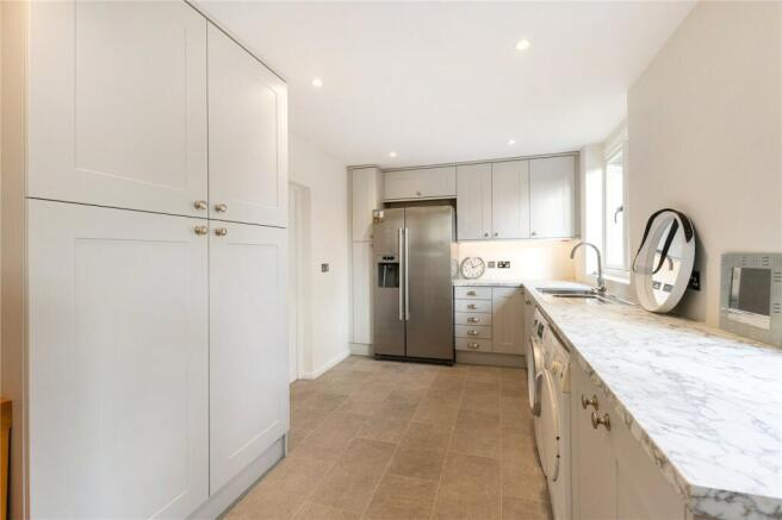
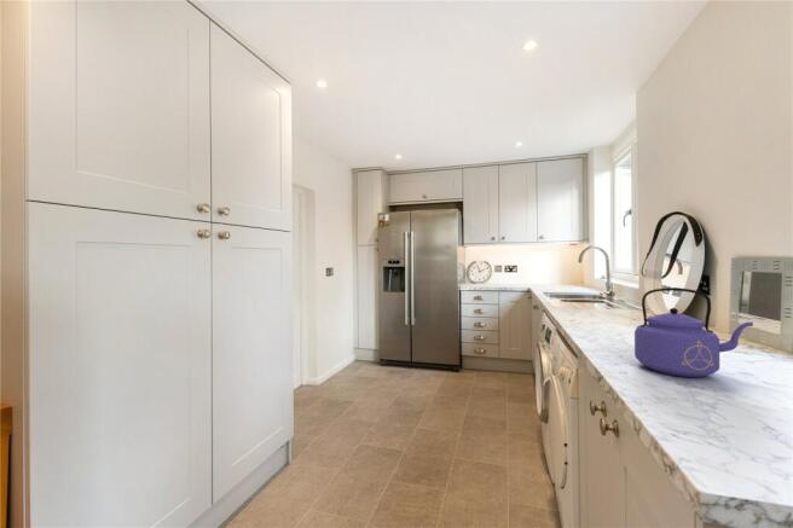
+ kettle (689, 330)
